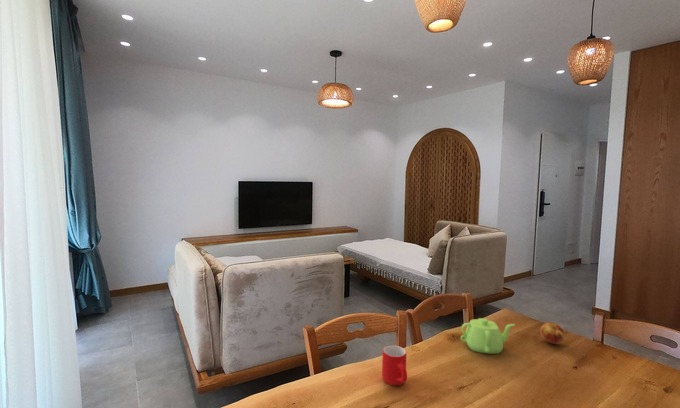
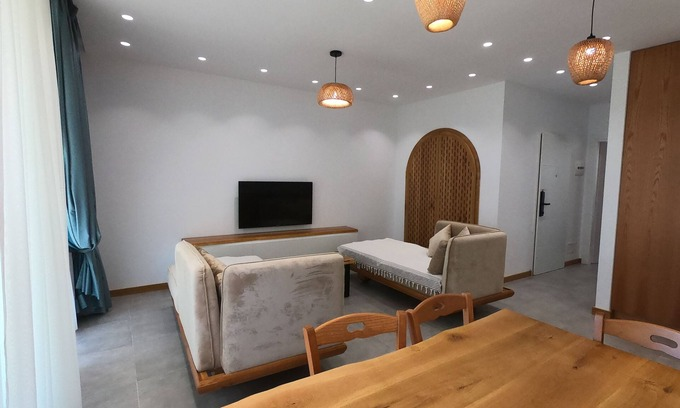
- mug (396, 368)
- teapot (487, 333)
- fruit (552, 333)
